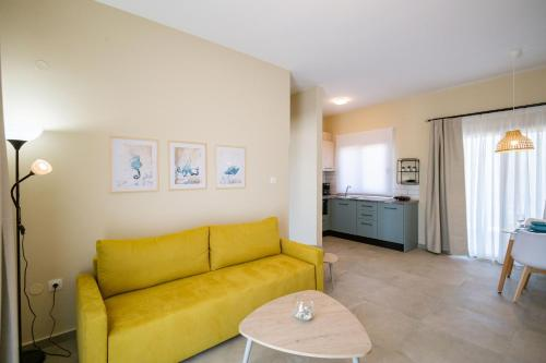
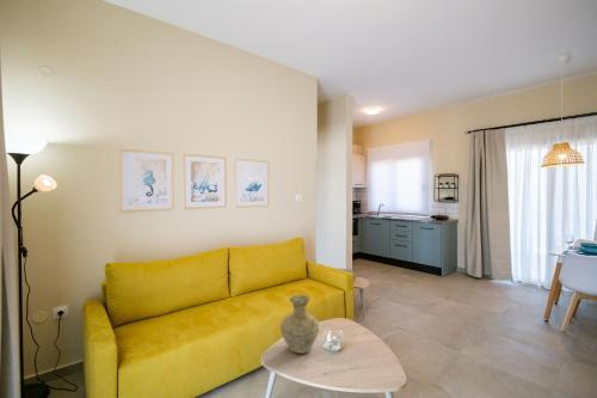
+ vase (300, 323)
